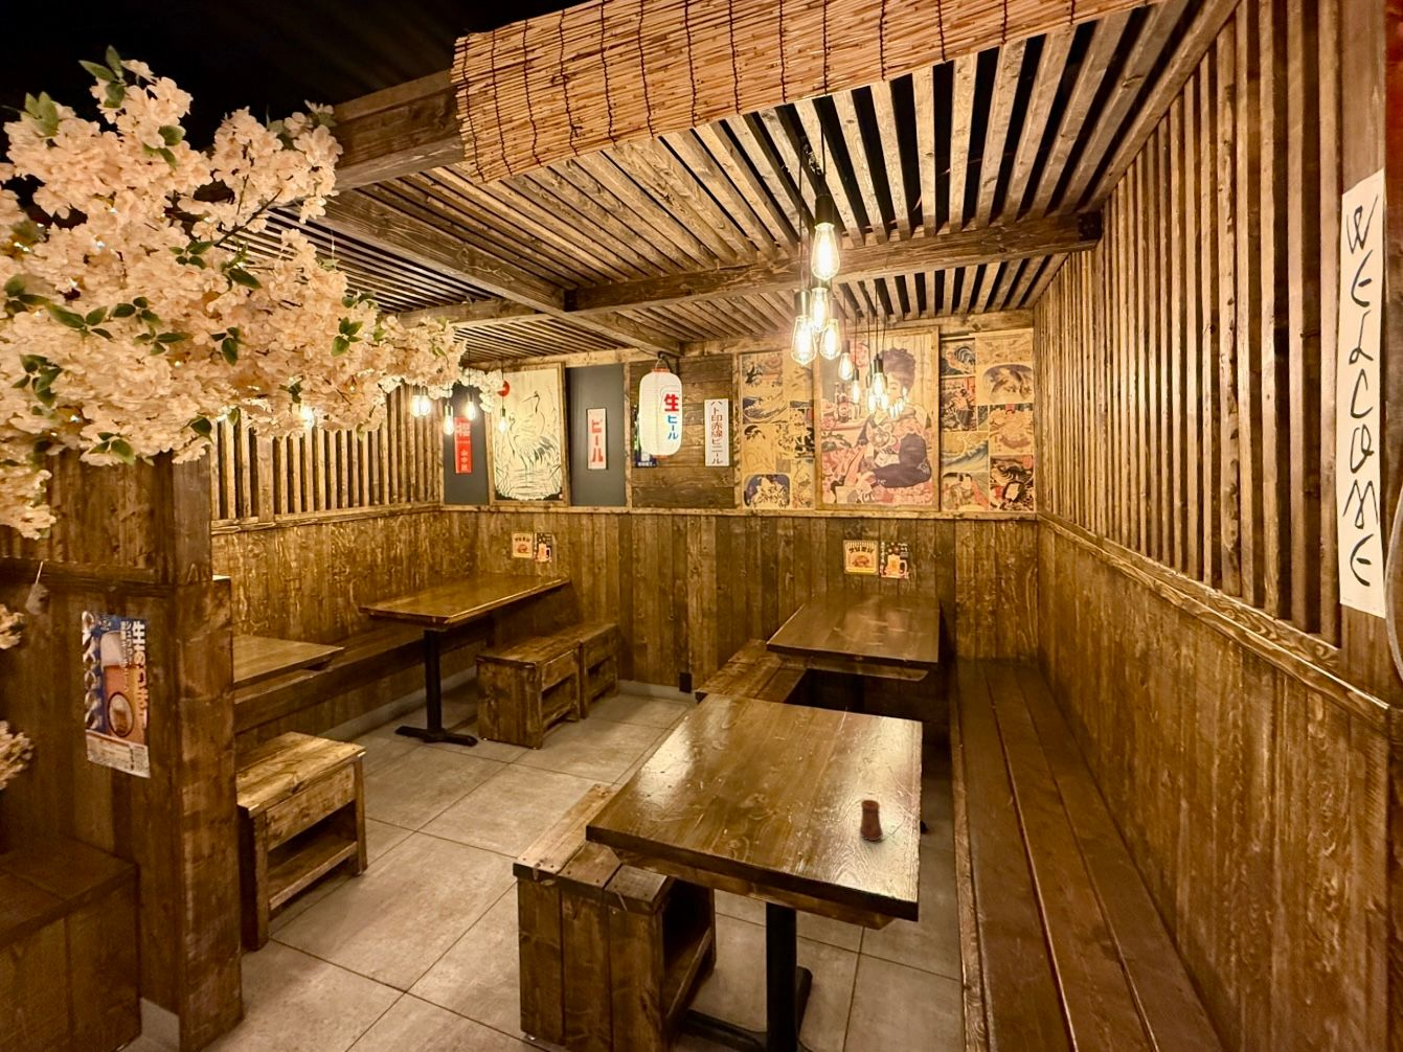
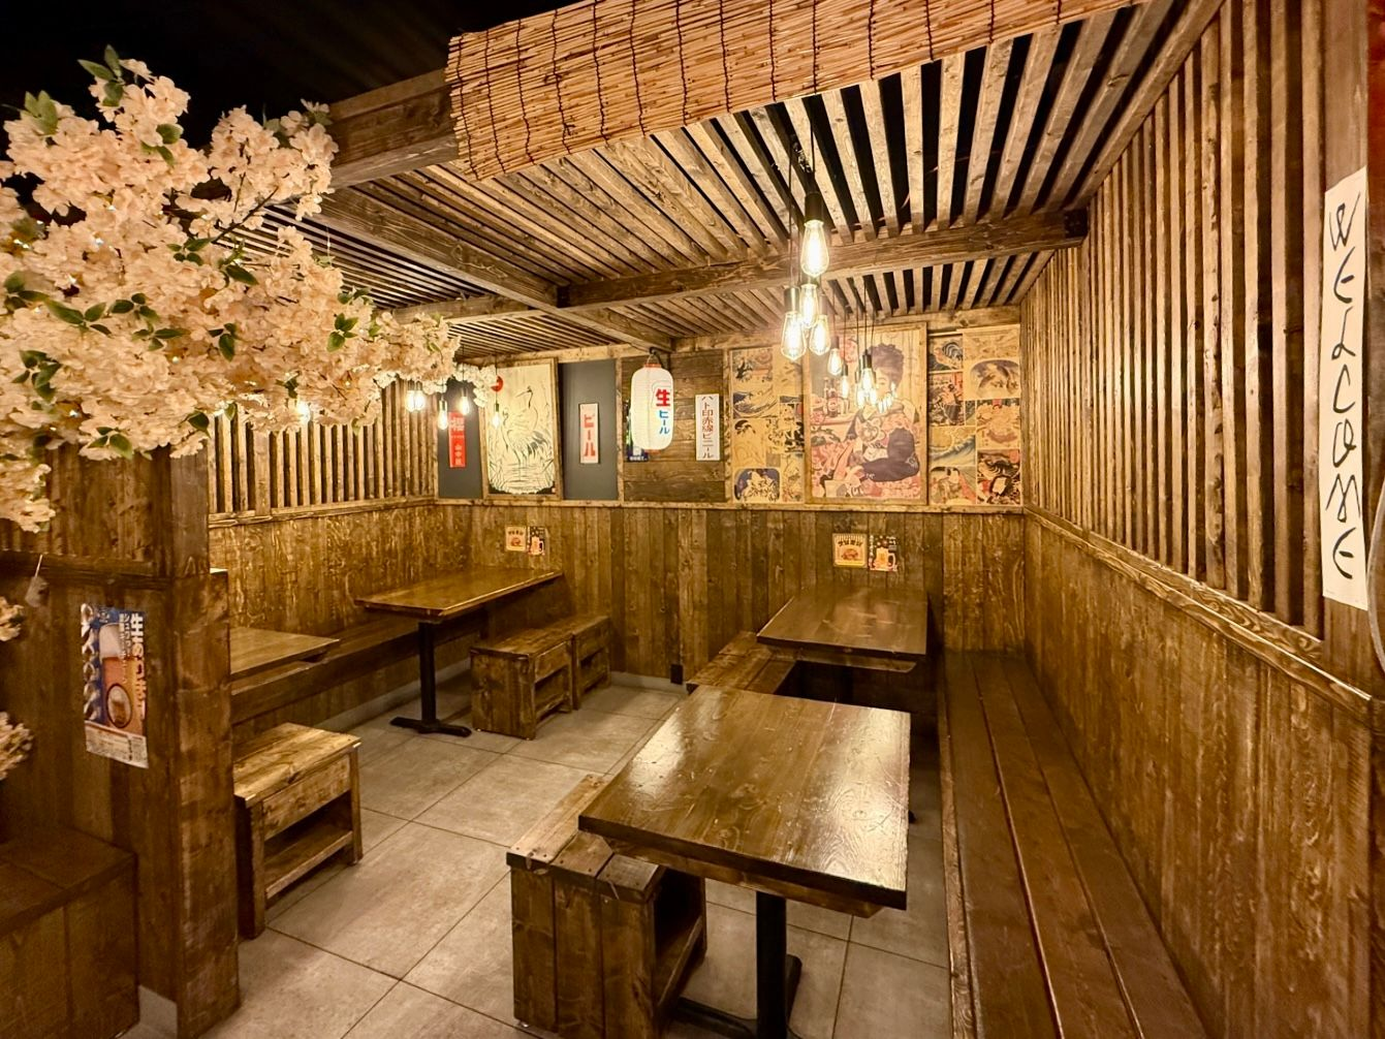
- cup (870, 819)
